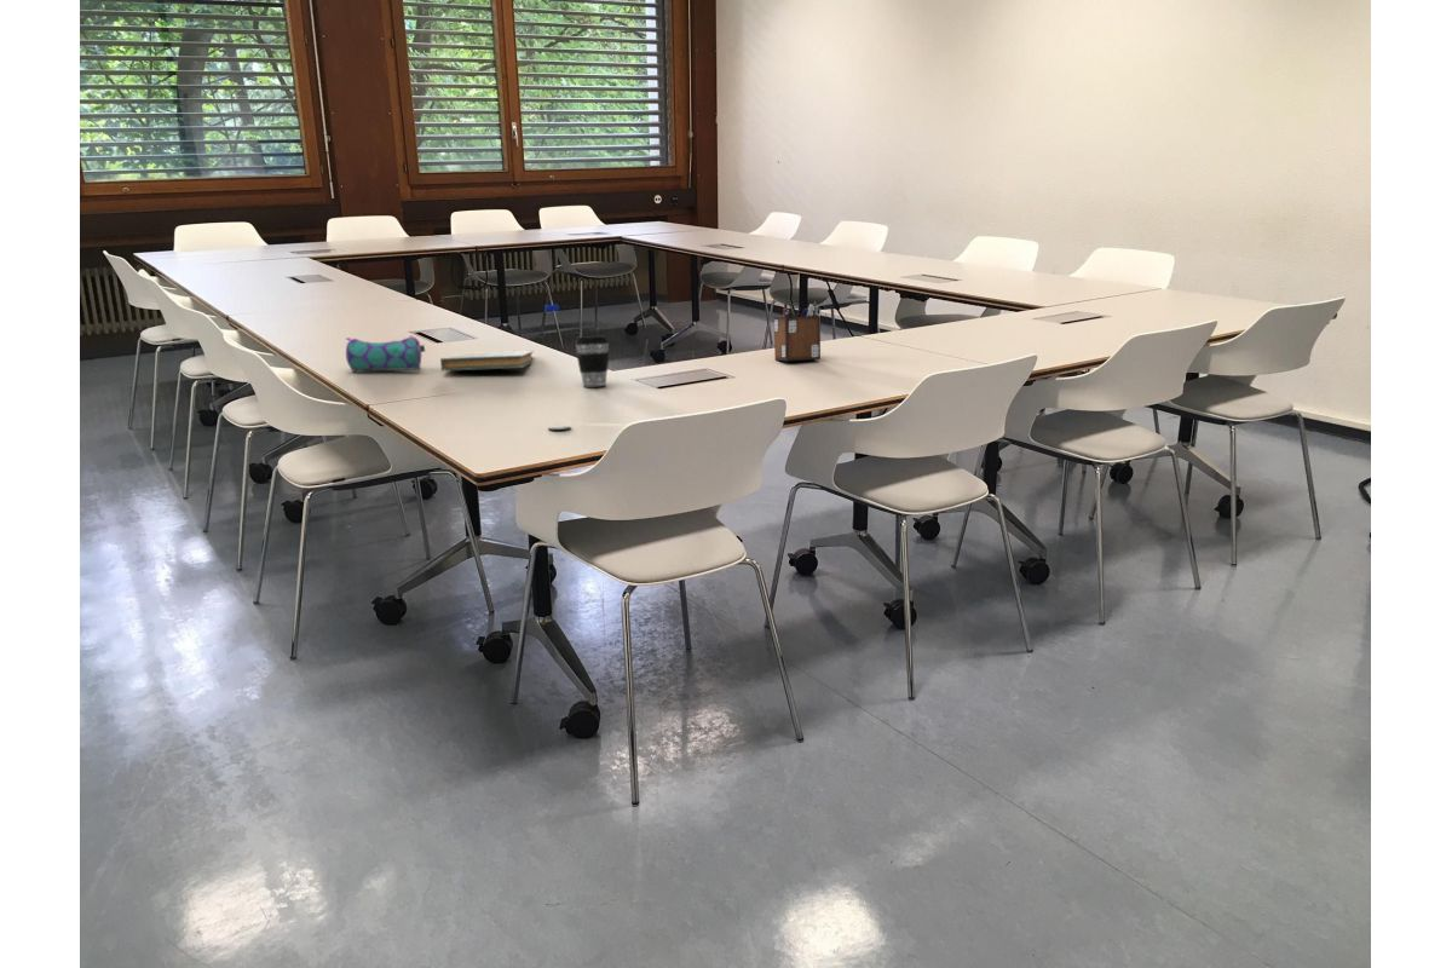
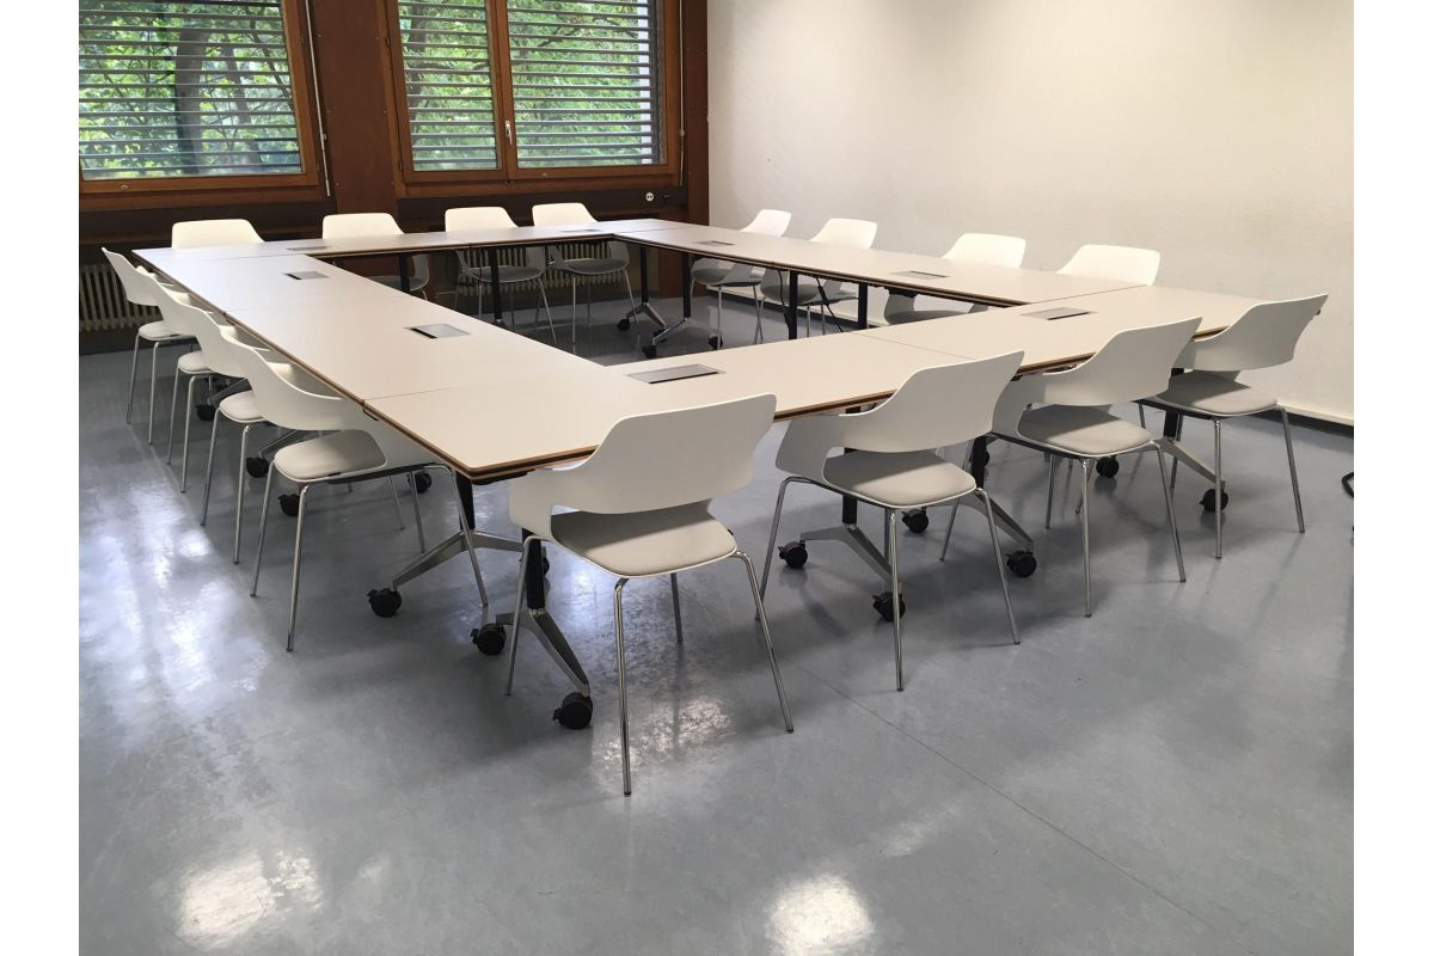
- pencil case (385, 353)
- desk organizer (796, 329)
- coffee cup (593, 361)
- water bottle (560, 323)
- book (490, 359)
